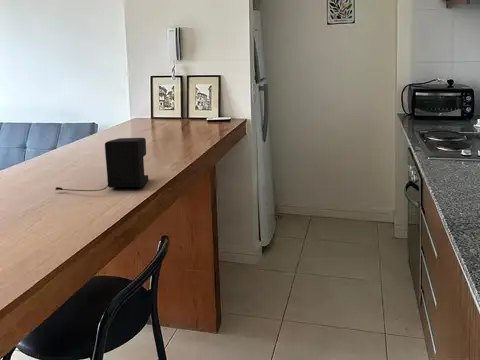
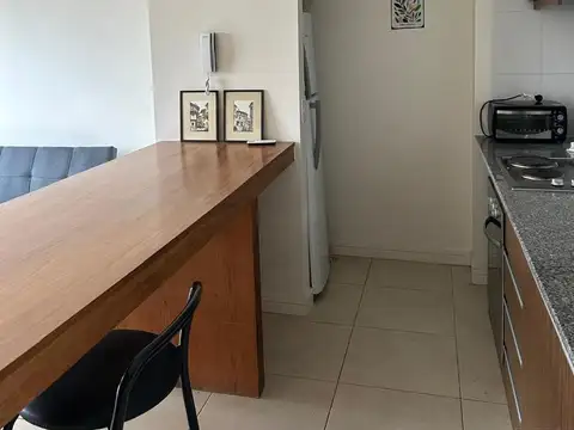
- coffee maker (106, 162)
